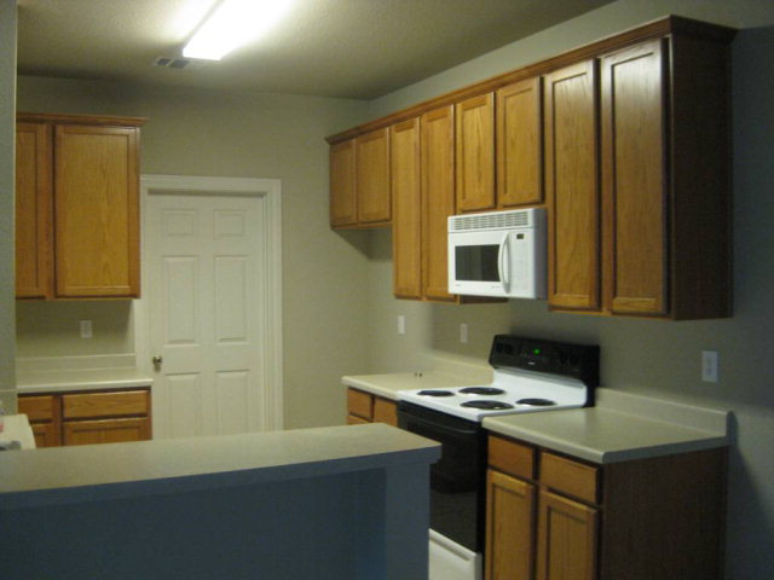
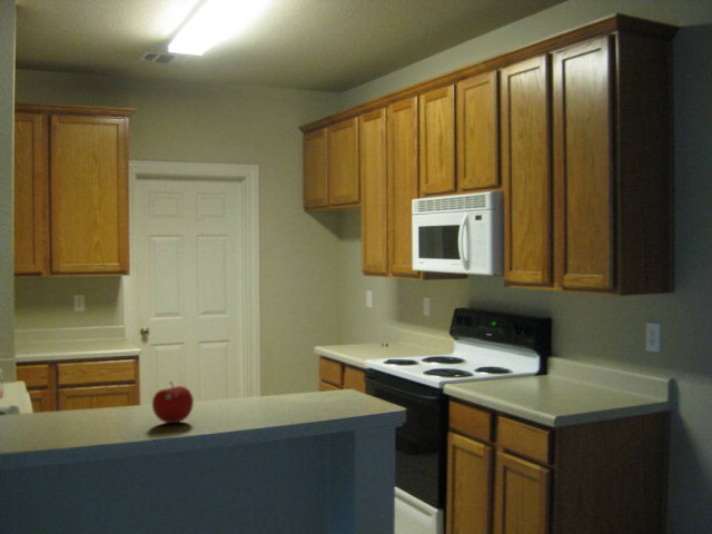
+ fruit (172, 402)
